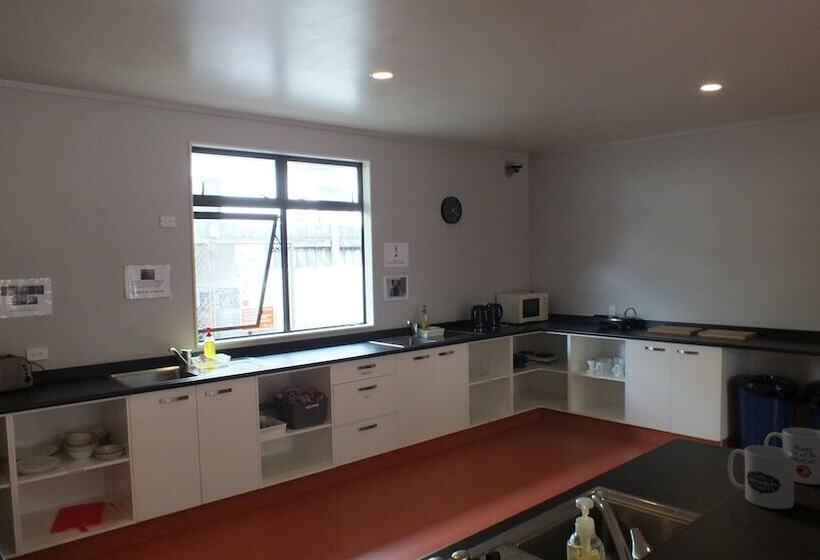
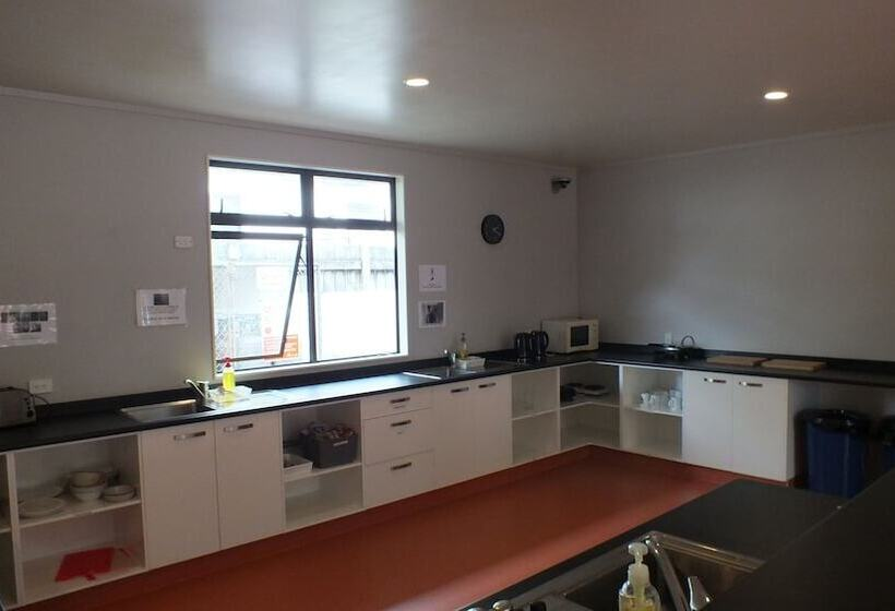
- mug (759, 473)
- mug (795, 453)
